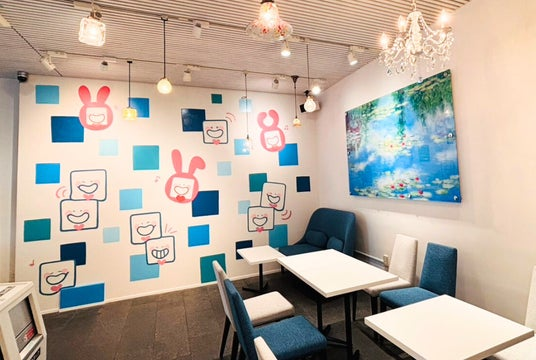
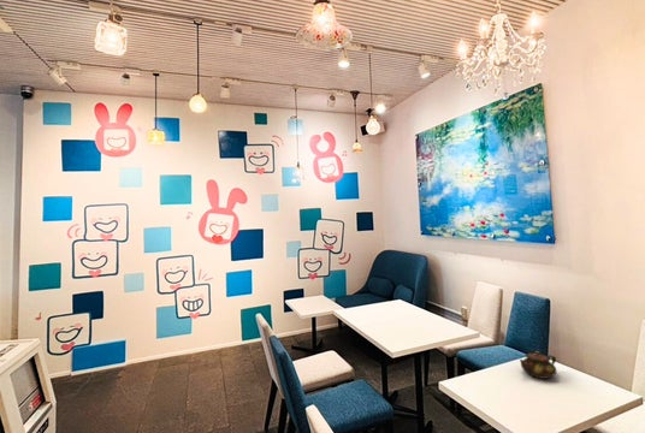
+ teapot (537, 362)
